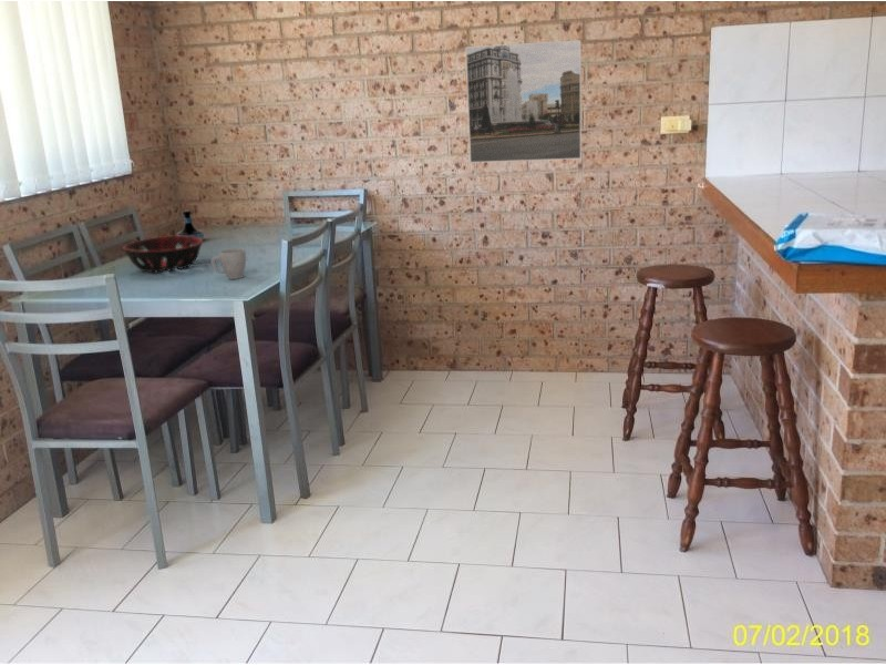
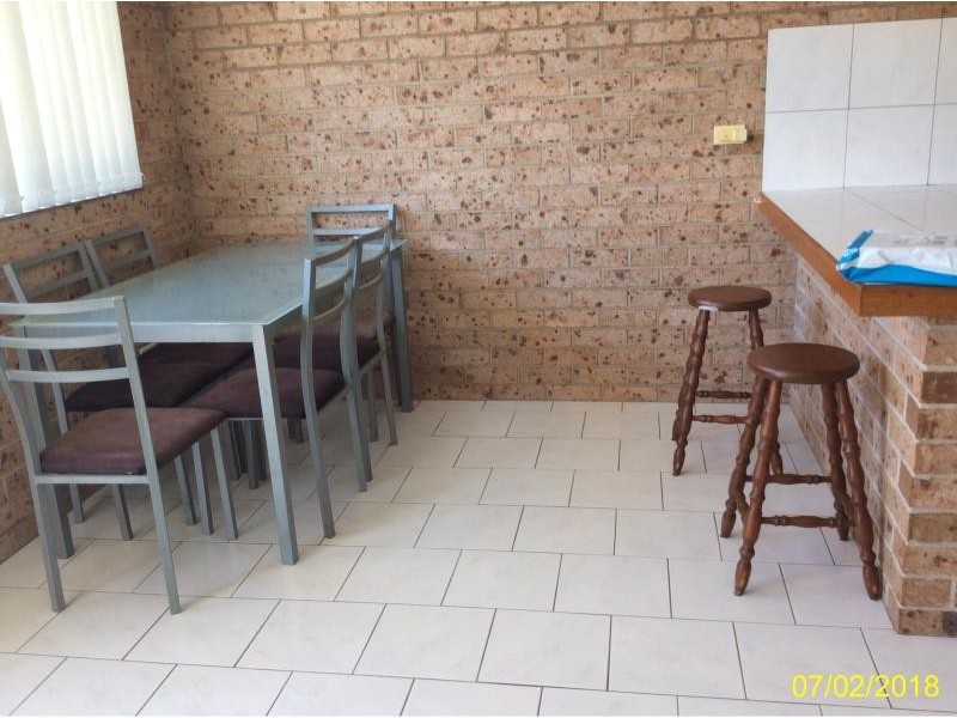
- tequila bottle (188, 226)
- mug (228, 264)
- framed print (524, 103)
- decorative bowl (164, 255)
